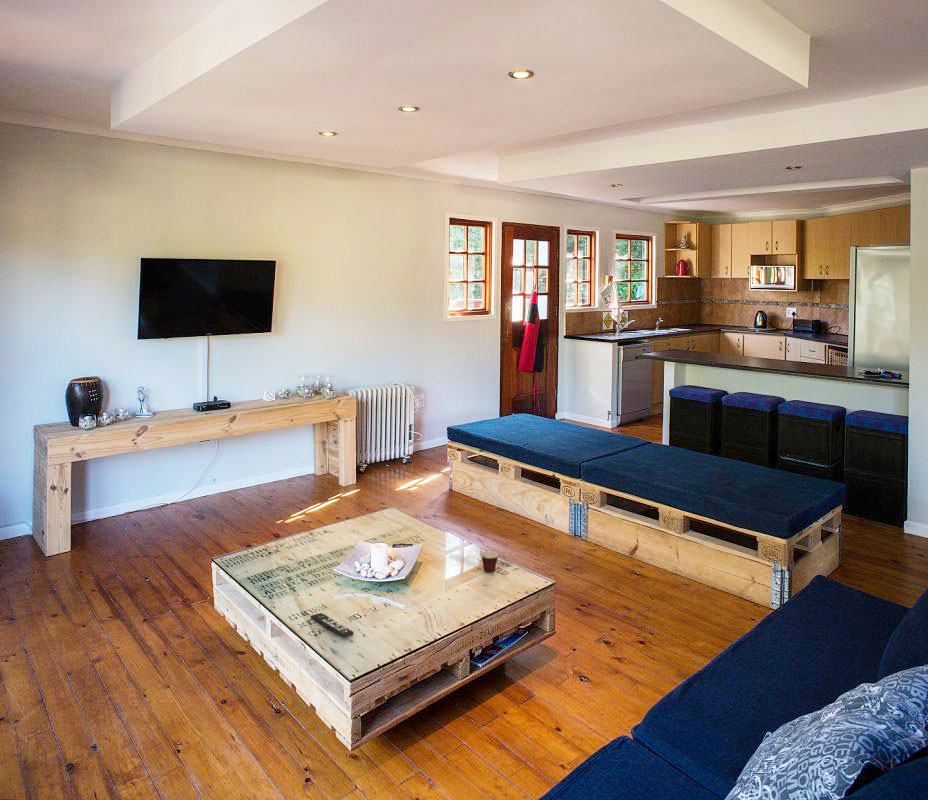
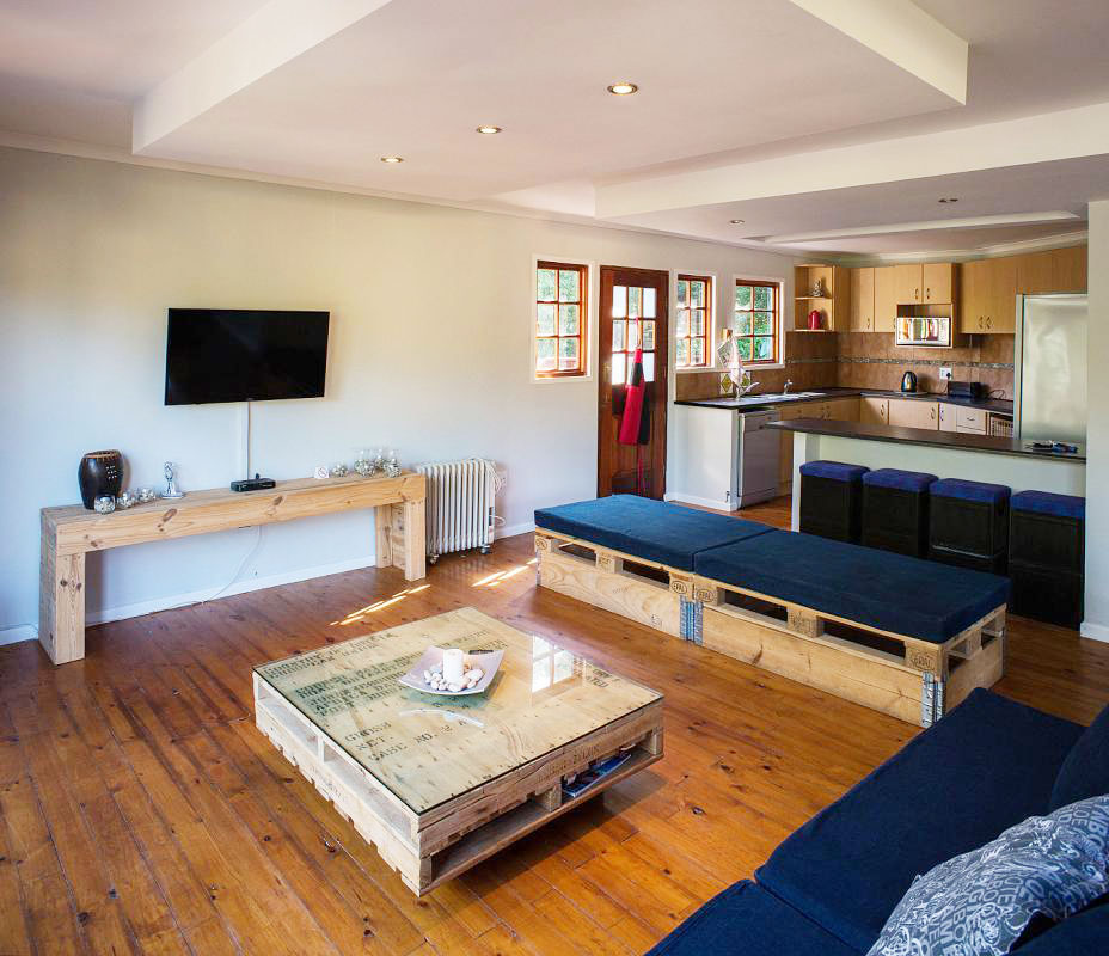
- cup (485, 554)
- remote control (331, 625)
